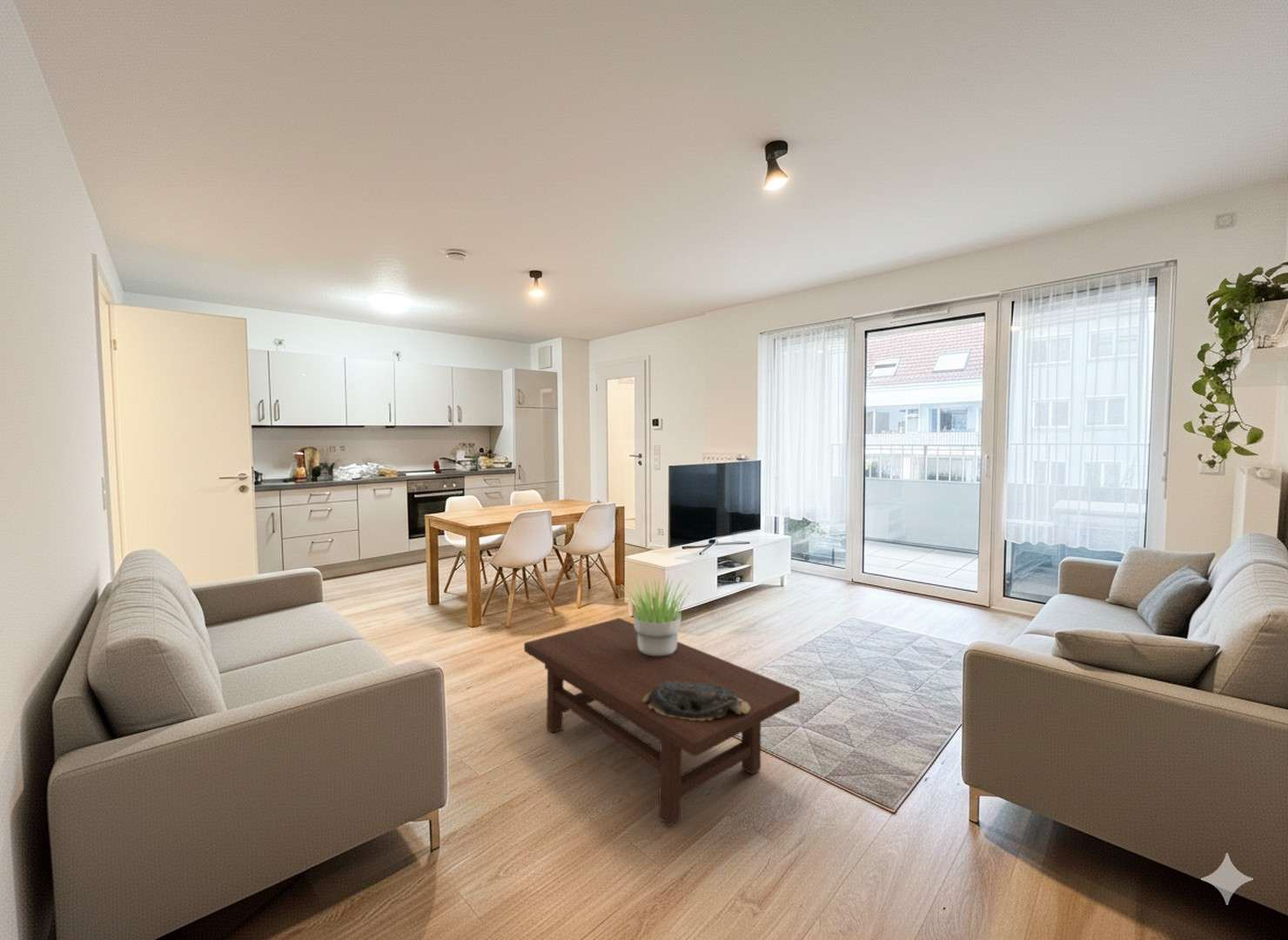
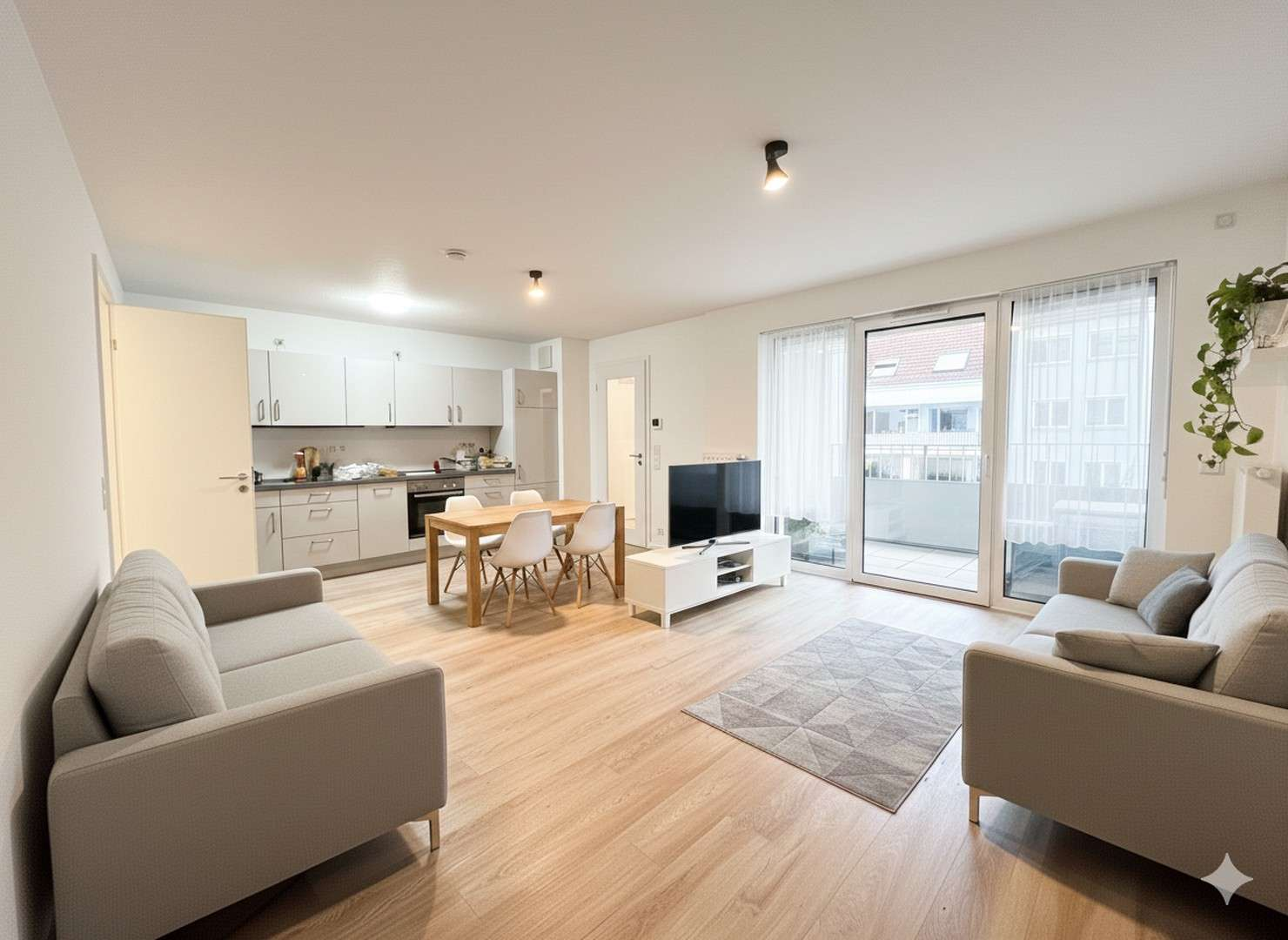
- decorative bowl (694, 695)
- coffee table (647, 705)
- potted plant (658, 616)
